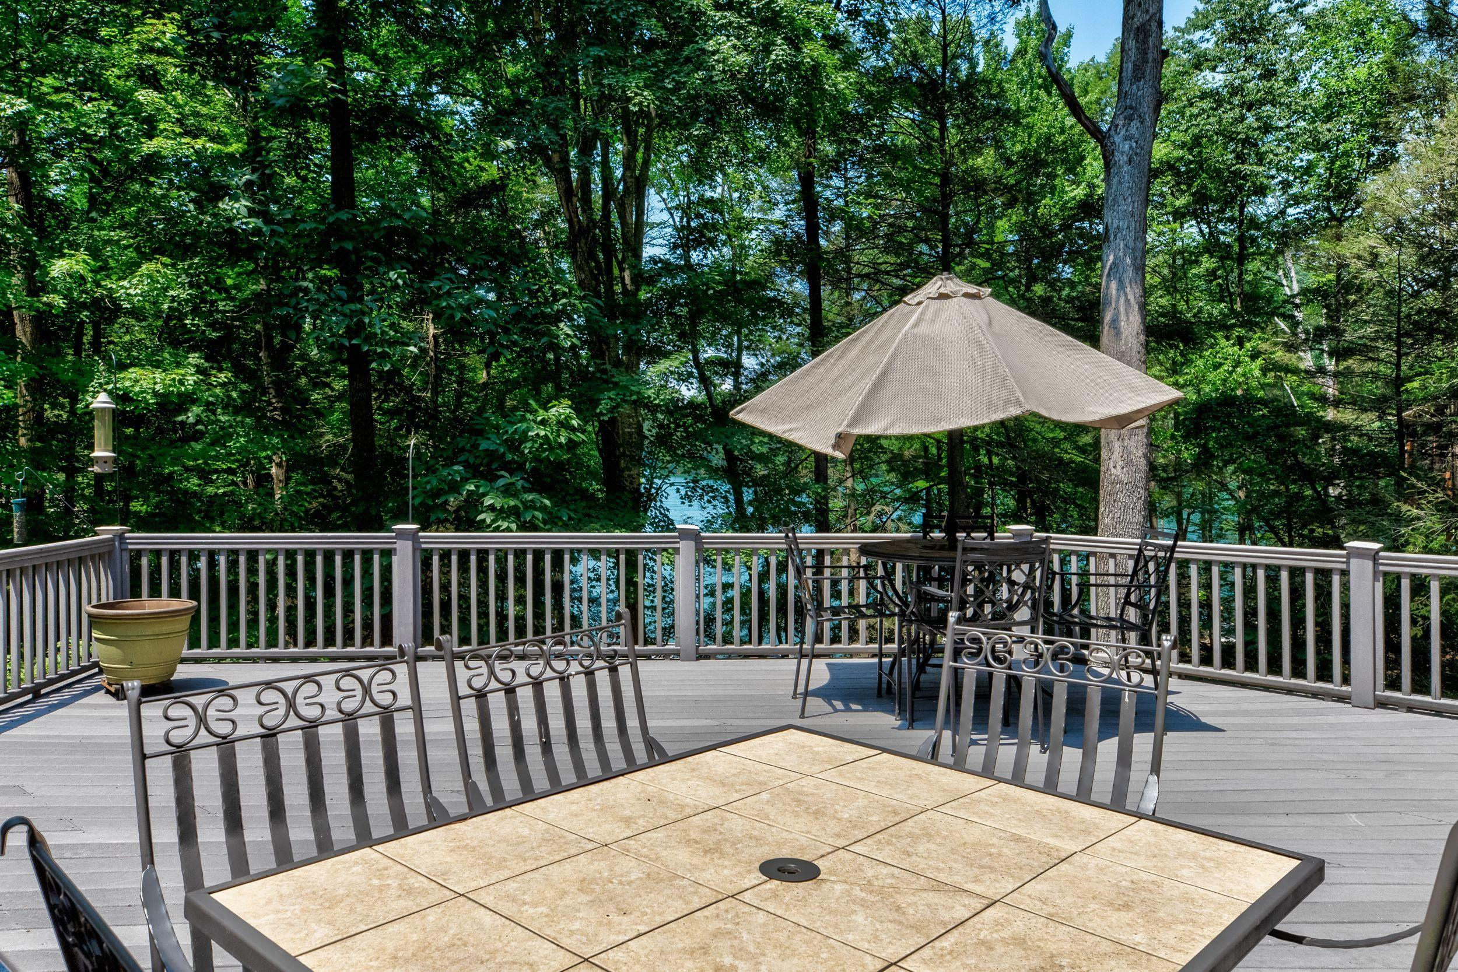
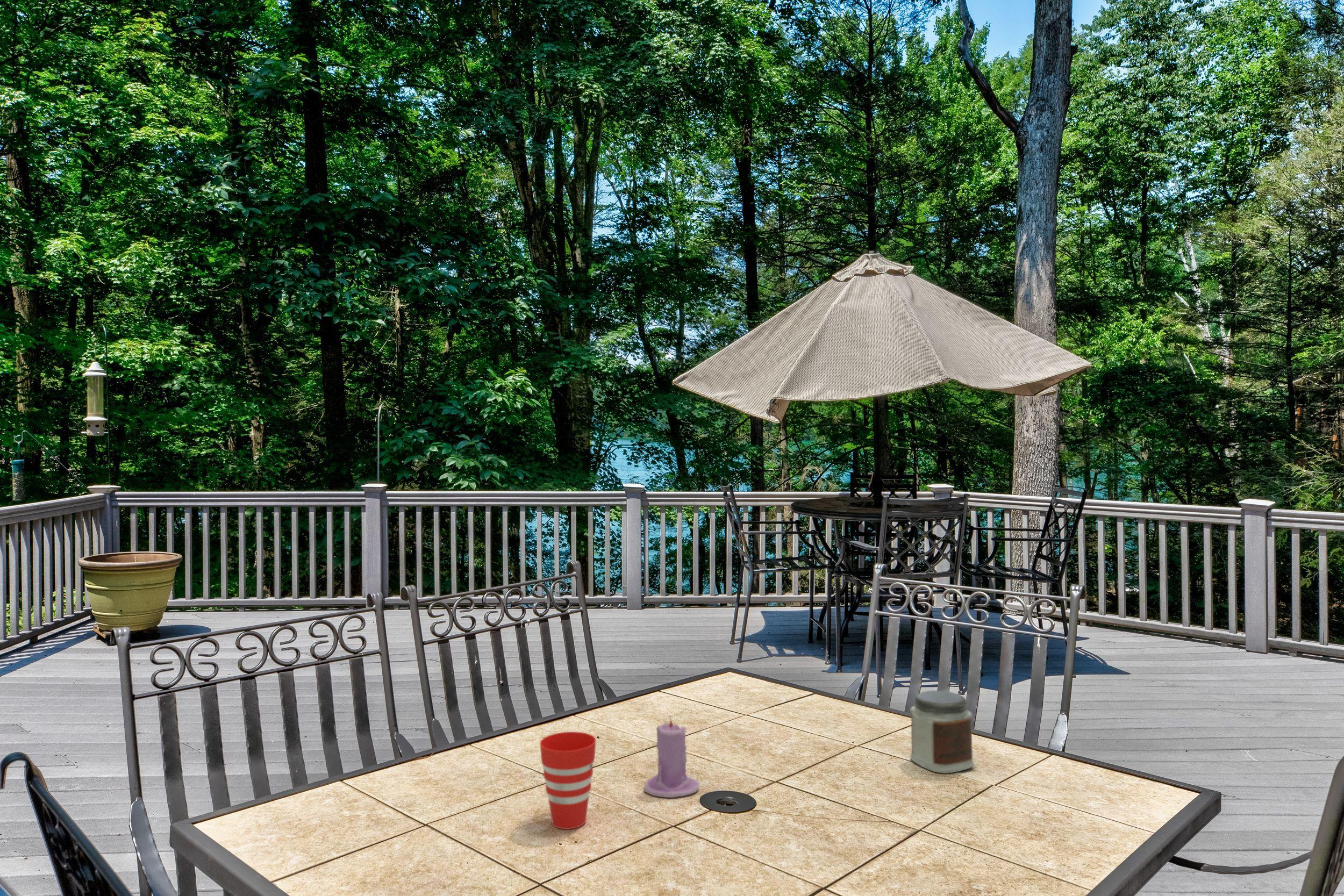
+ jar (941, 729)
+ cup (568, 781)
+ candle (670, 751)
